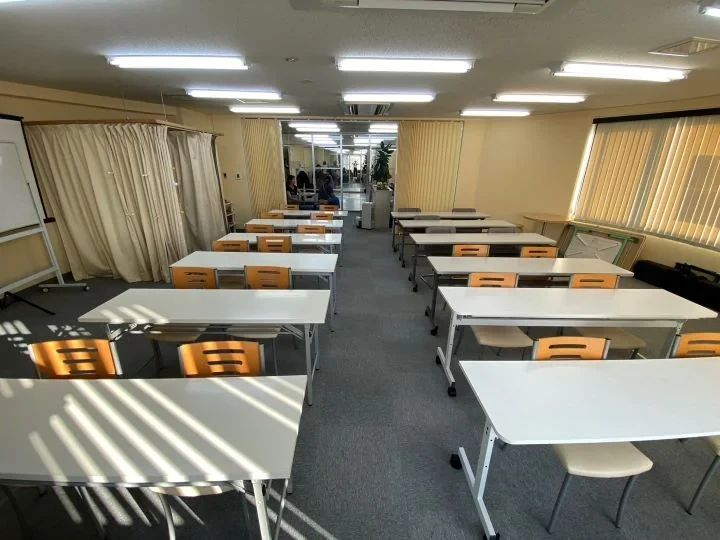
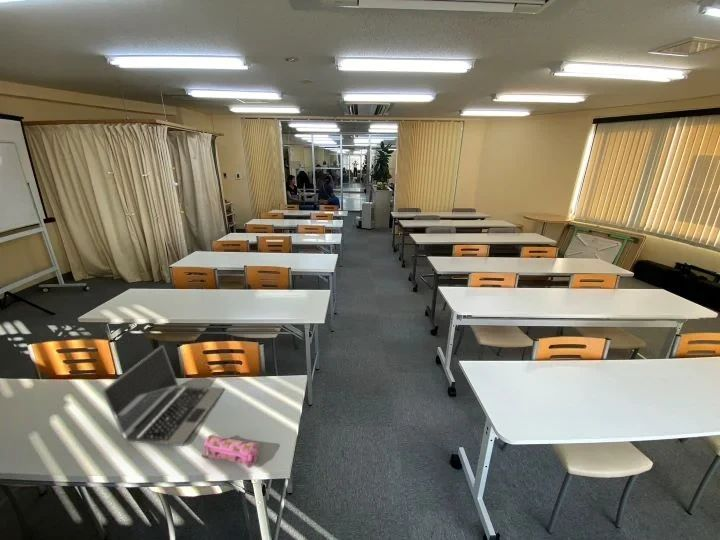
+ pencil case (231, 450)
+ laptop (171, 390)
